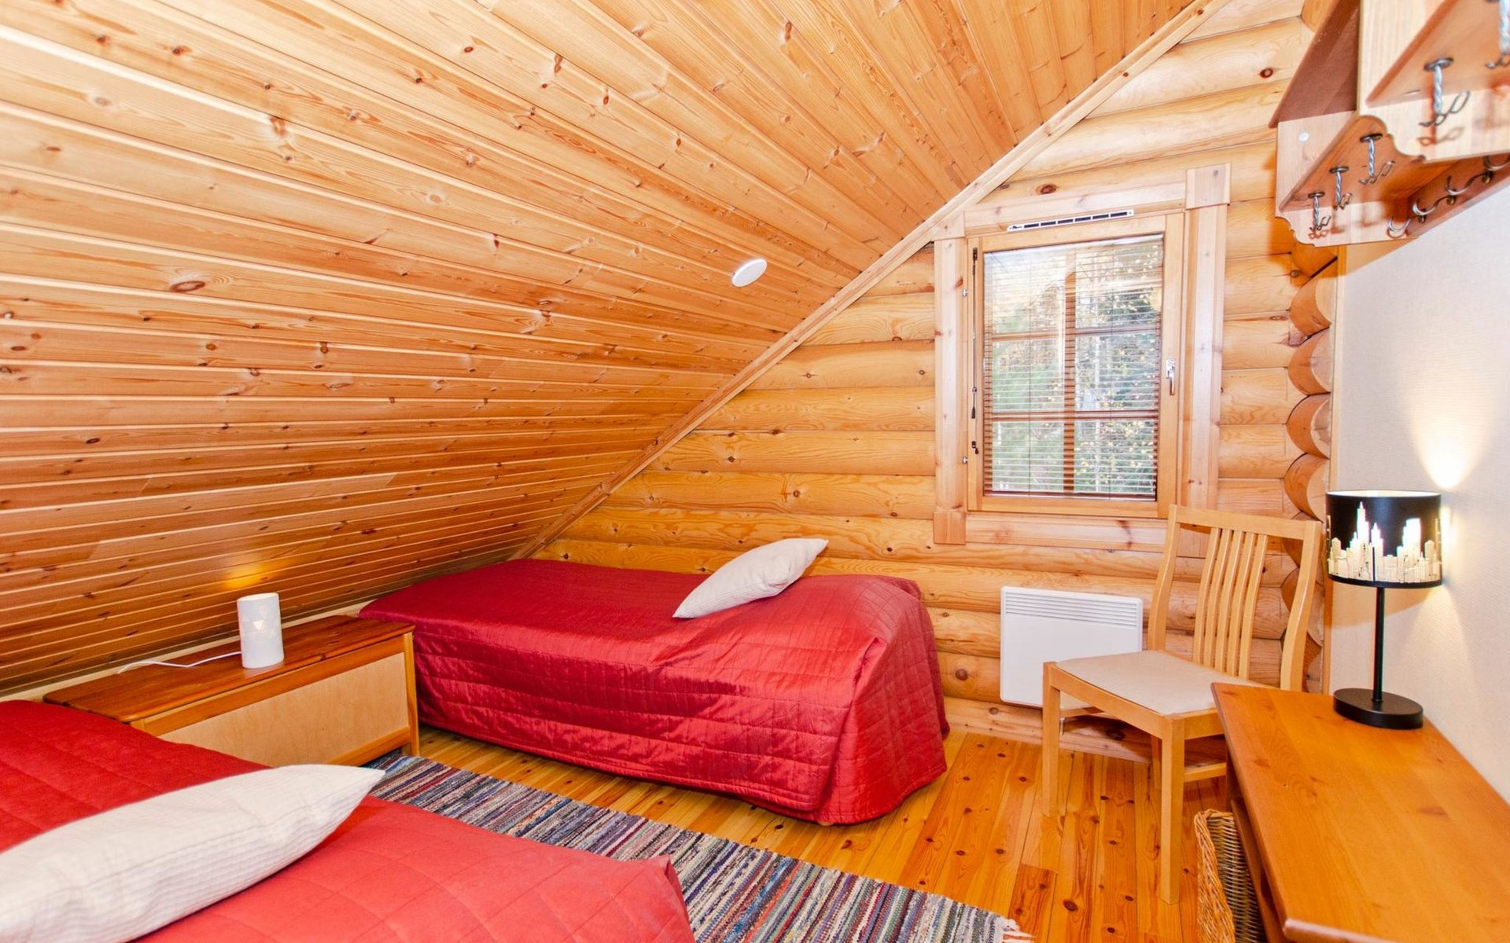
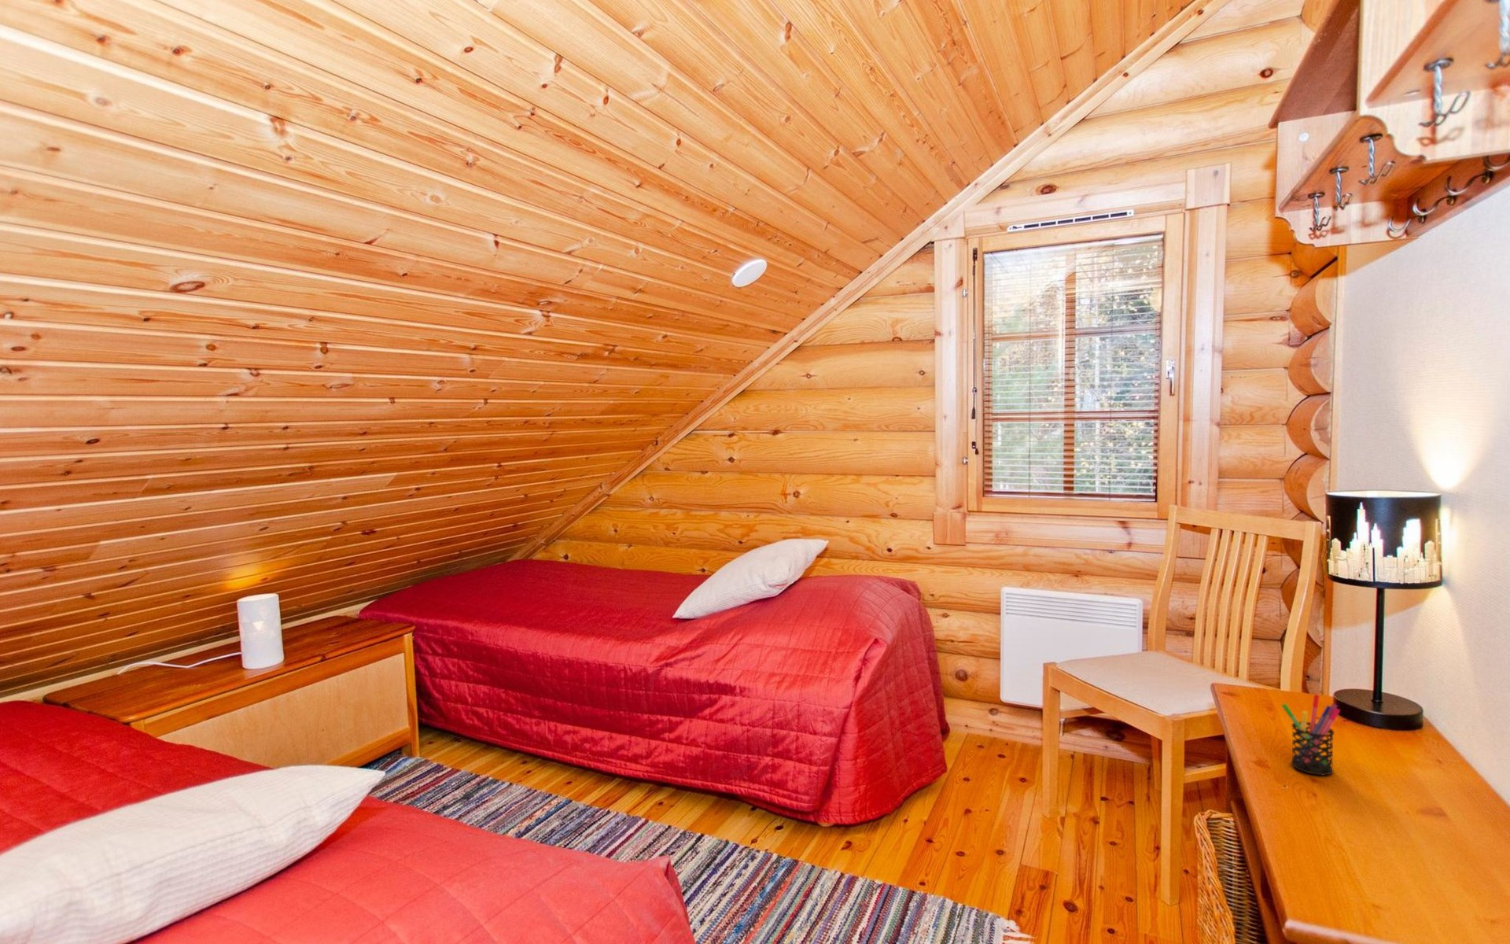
+ pen holder (1308, 732)
